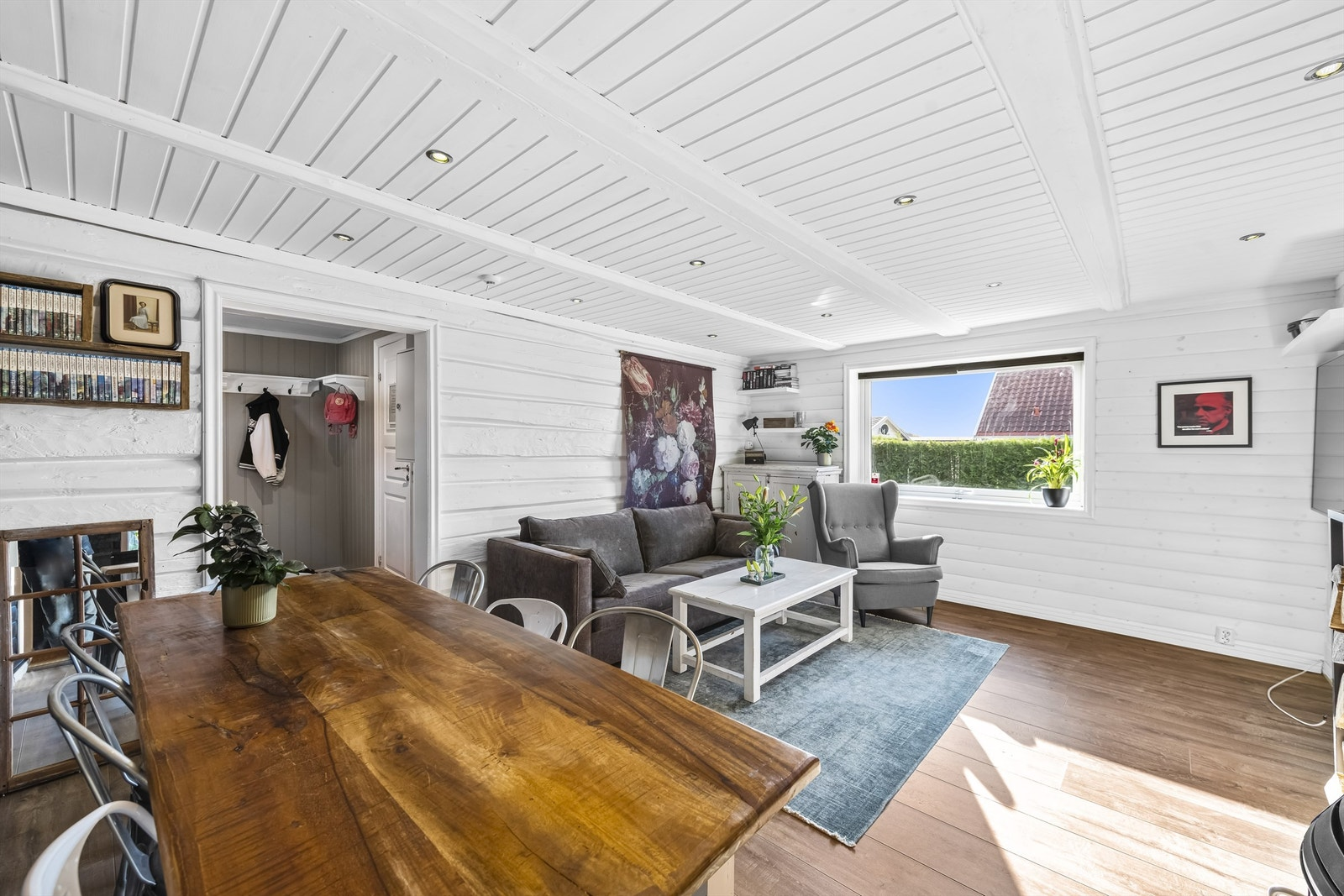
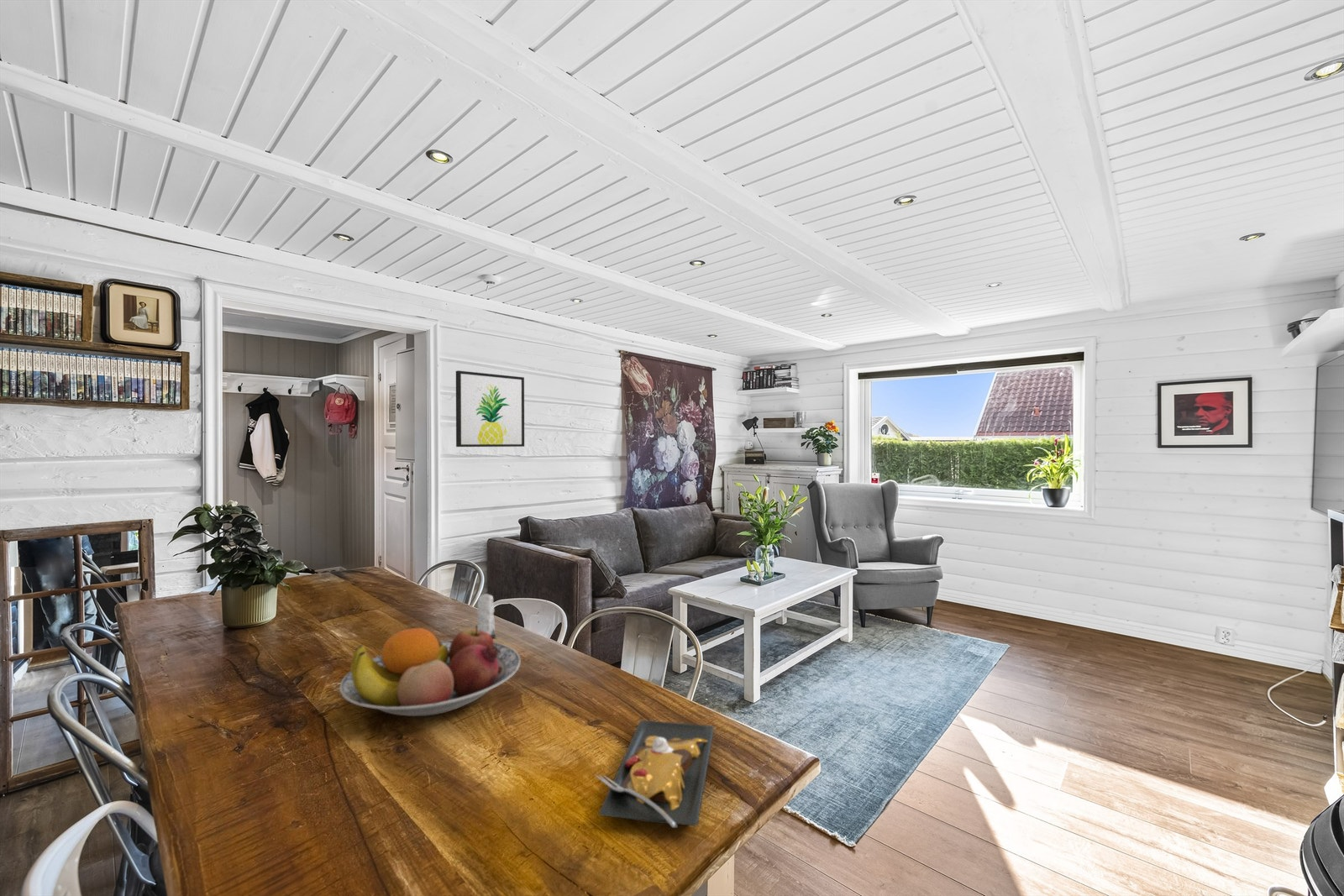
+ fruit bowl (435, 662)
+ wall art (491, 410)
+ candle (486, 615)
+ plate (654, 758)
